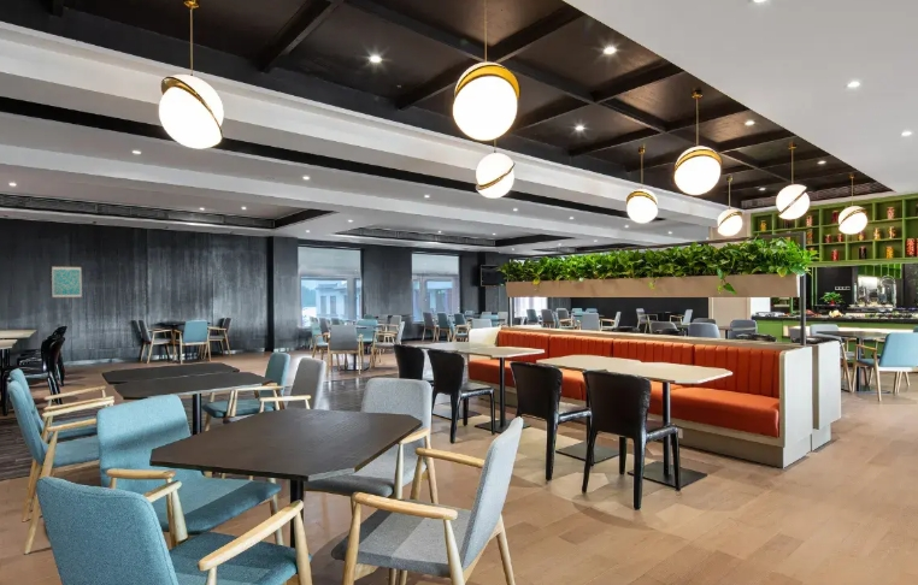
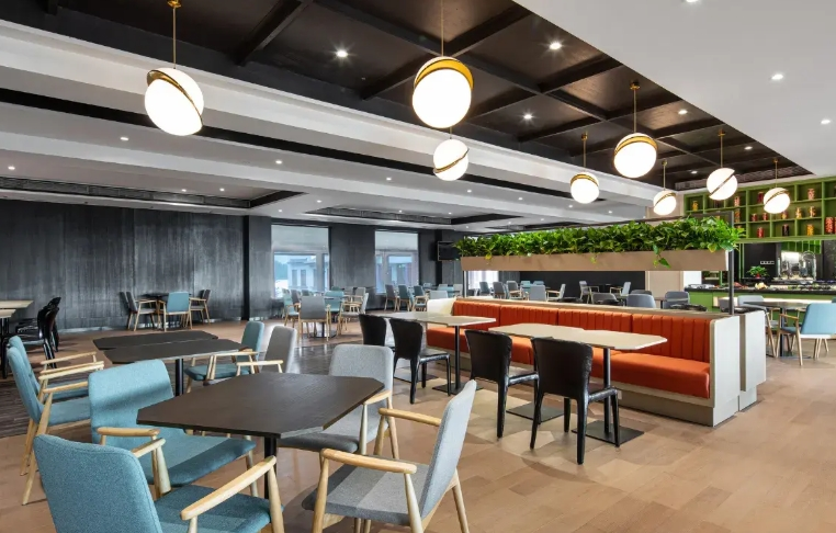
- wall art (66, 282)
